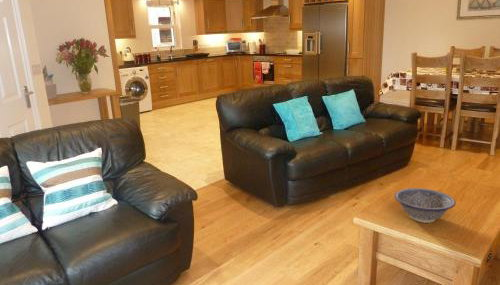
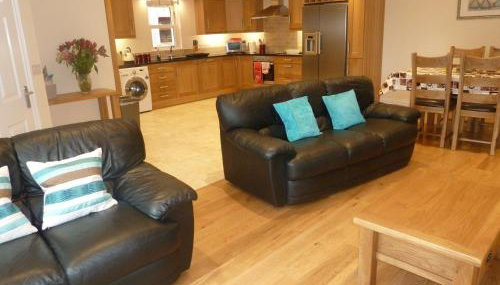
- decorative bowl (423, 207)
